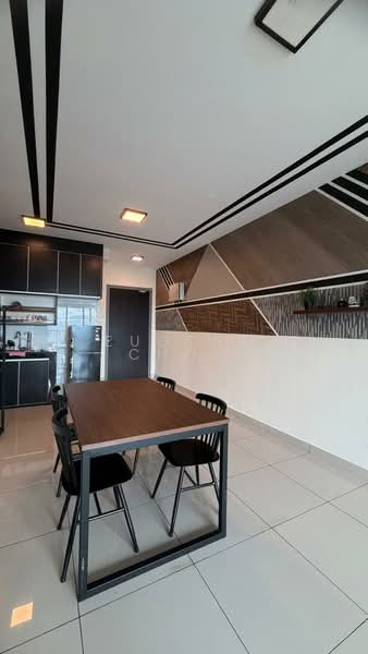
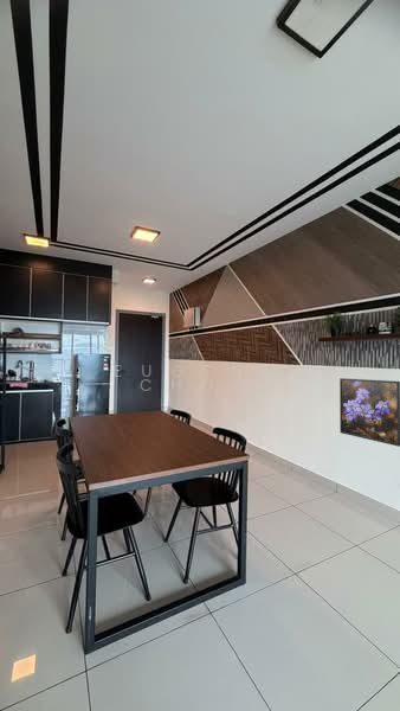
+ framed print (367, 409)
